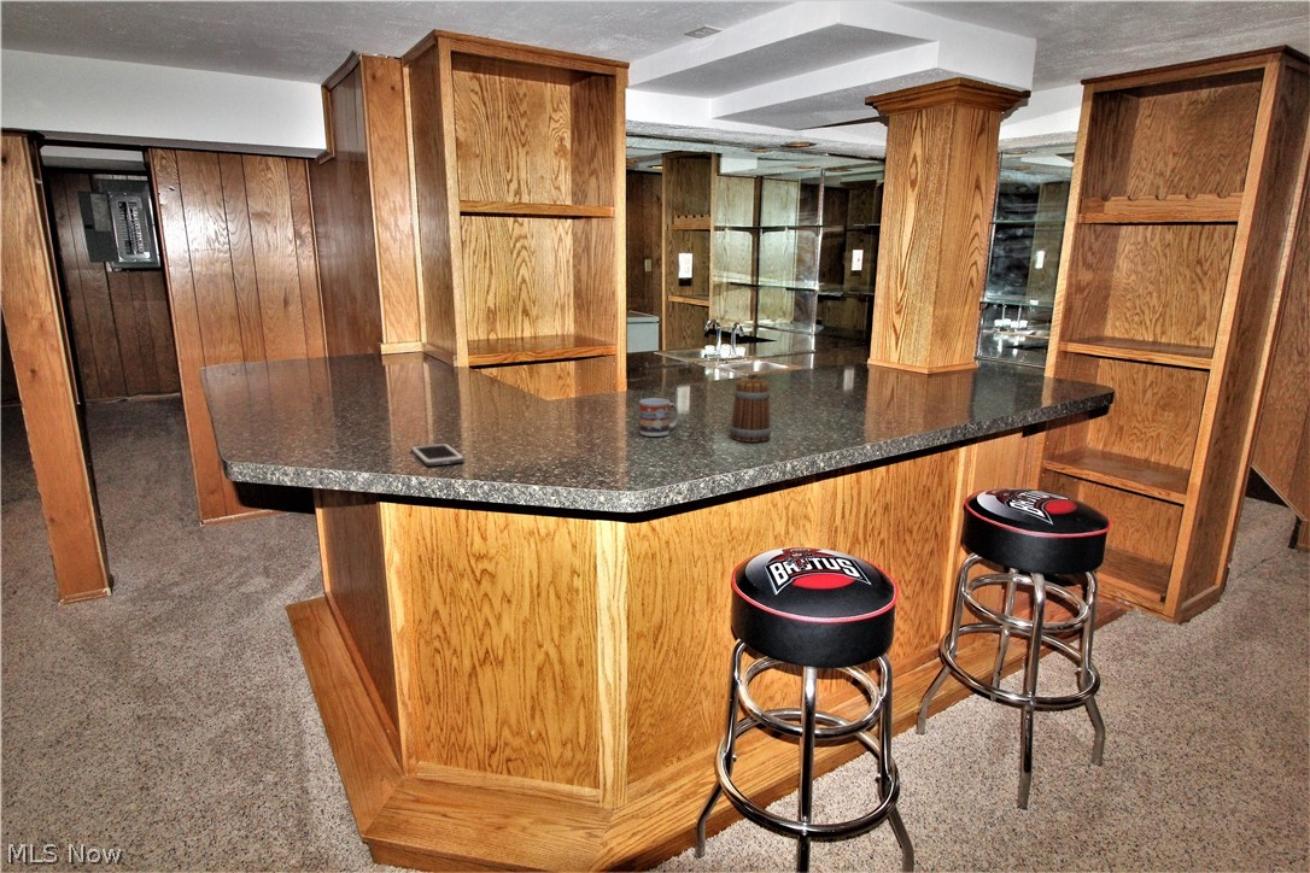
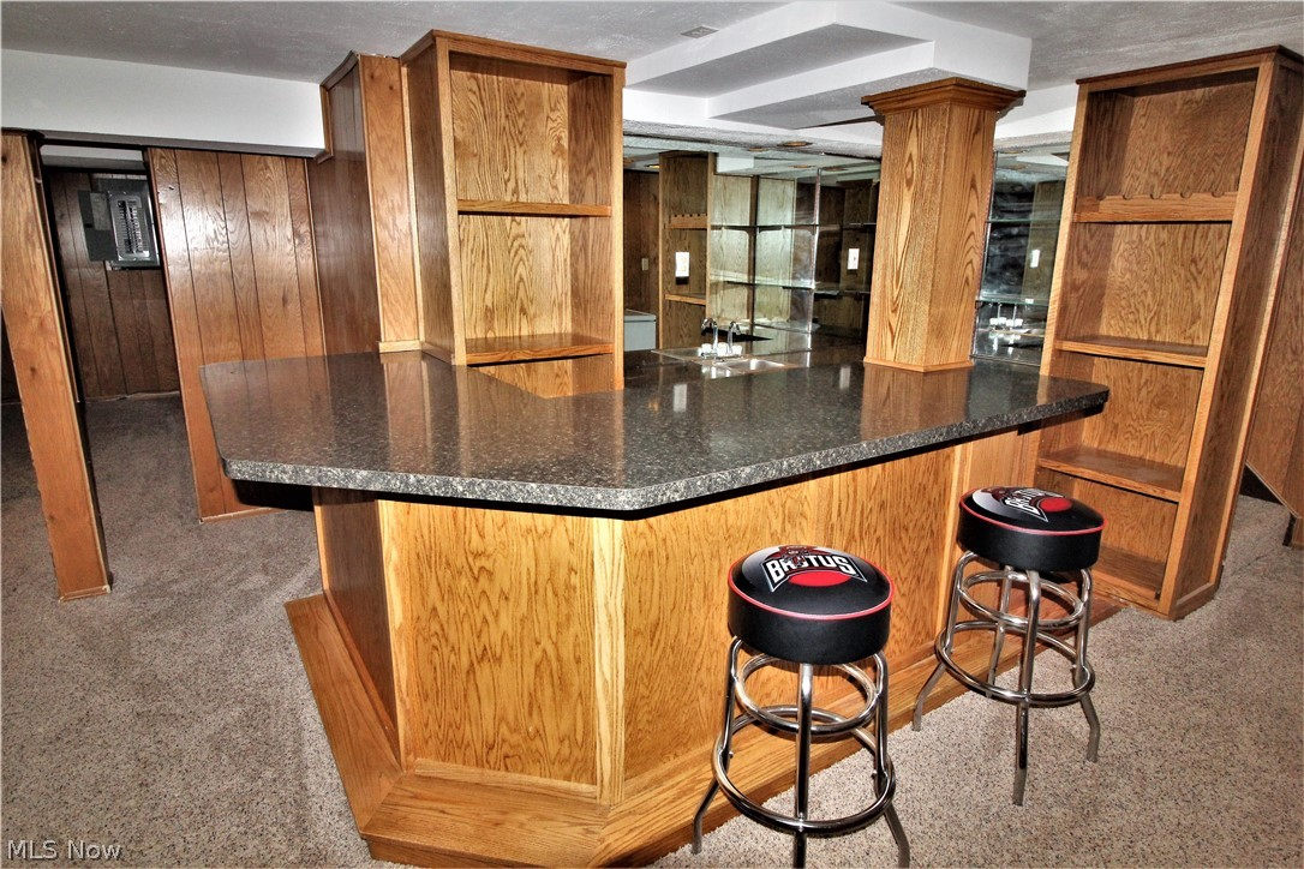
- beer mug (748, 408)
- cell phone (437, 453)
- cup (659, 416)
